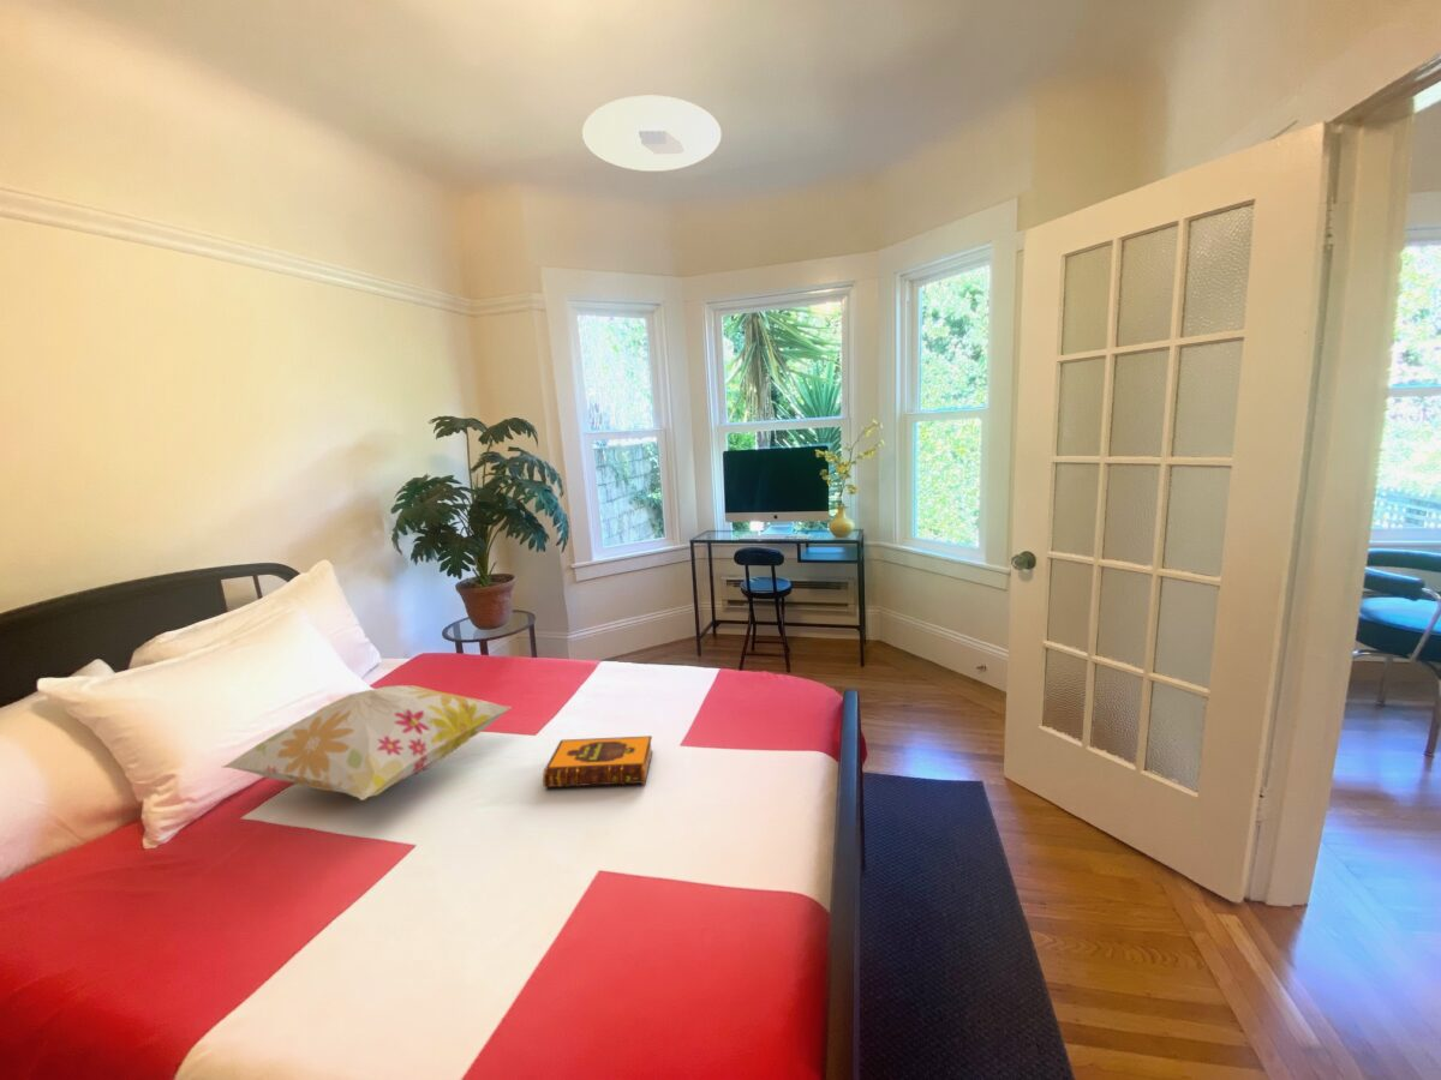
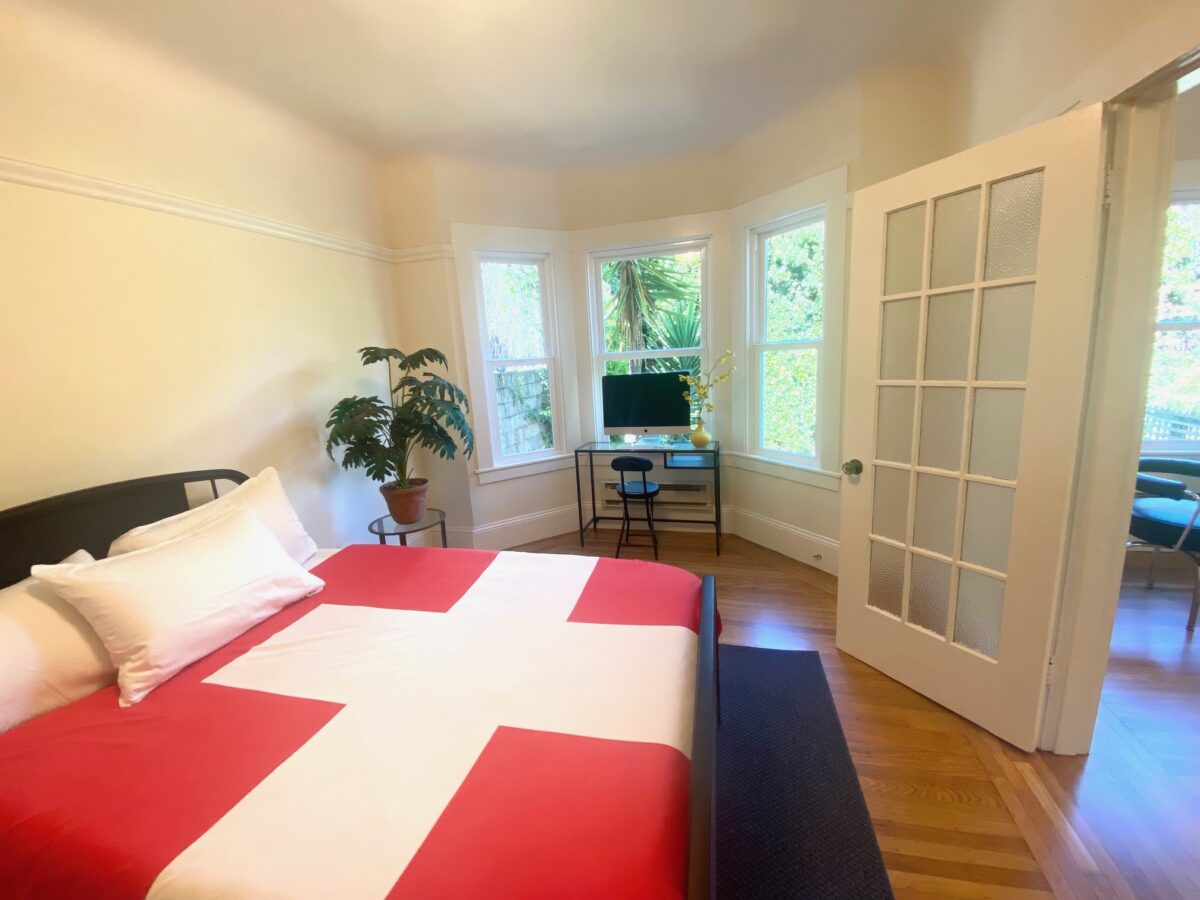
- hardback book (600, 762)
- decorative pillow (377, 734)
- ceiling light (652, 130)
